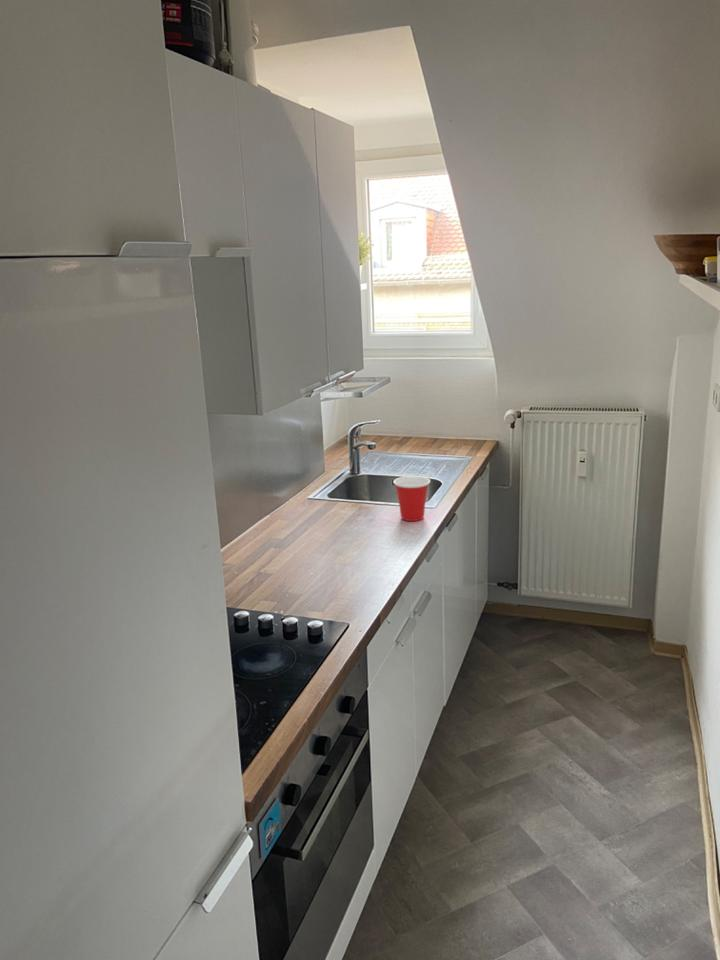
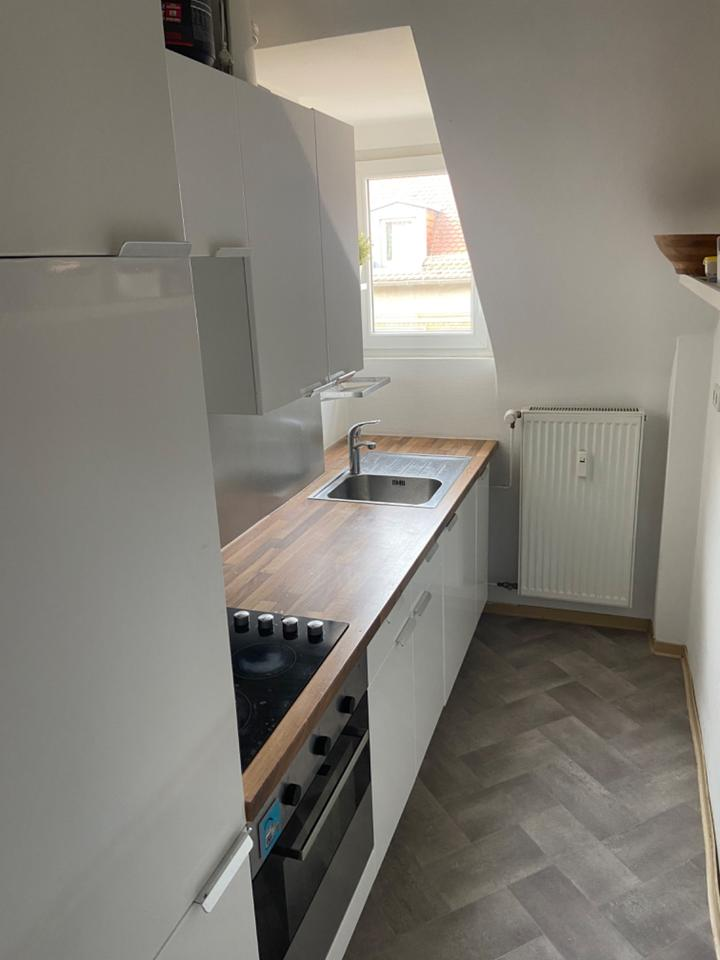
- cup (412, 499)
